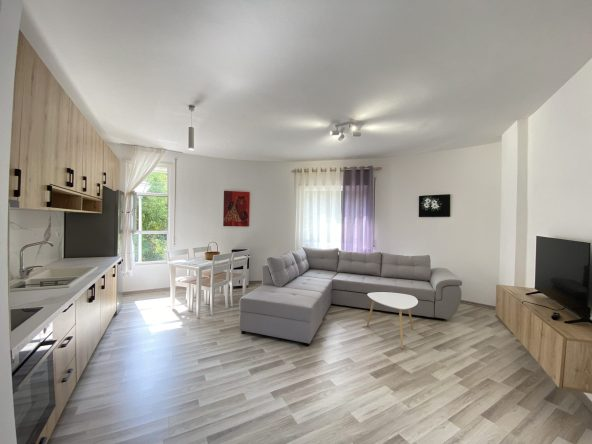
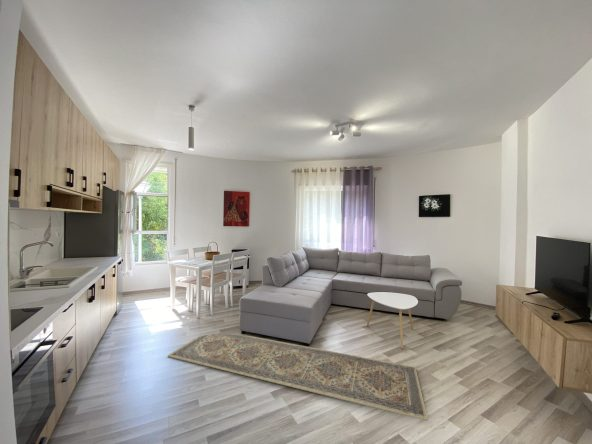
+ rug (288, 361)
